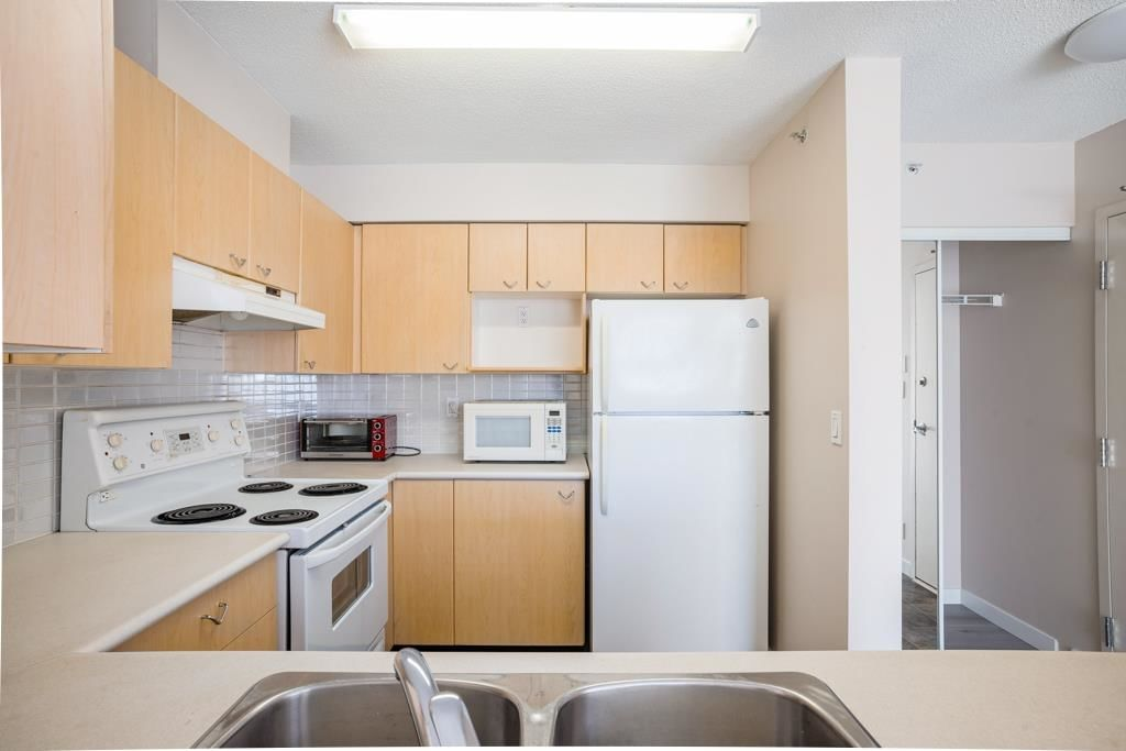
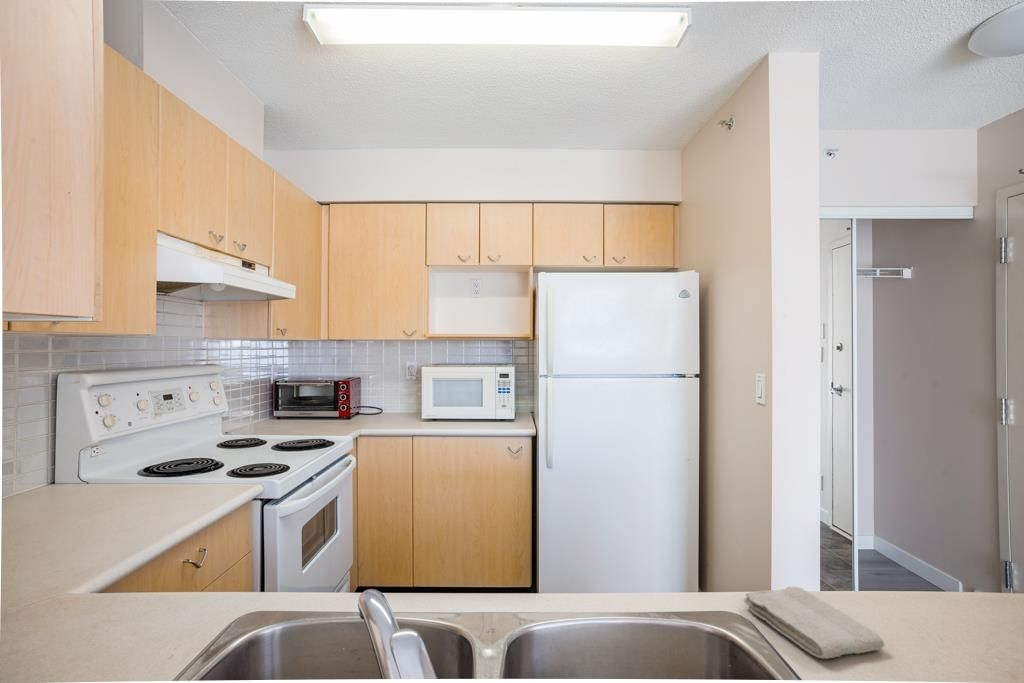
+ washcloth (807, 617)
